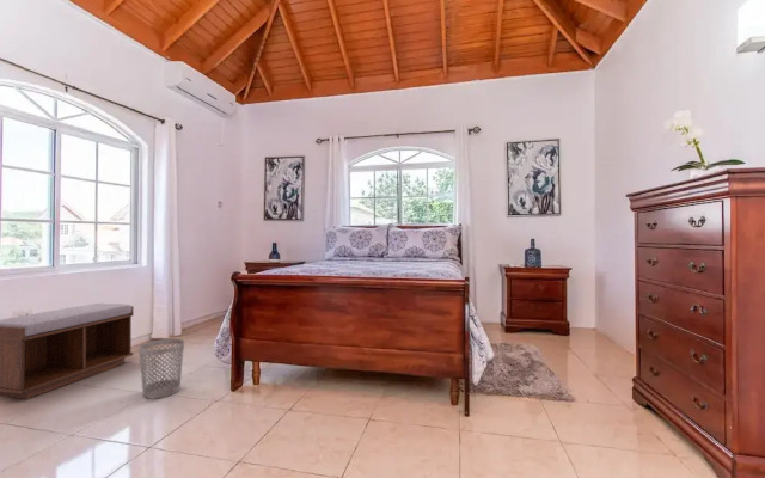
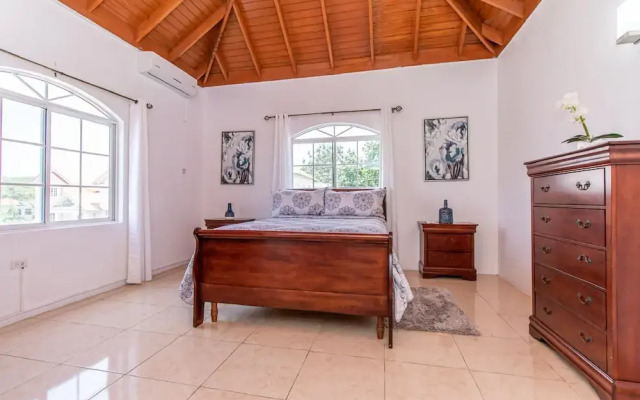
- wastebasket (163, 368)
- bench (65, 343)
